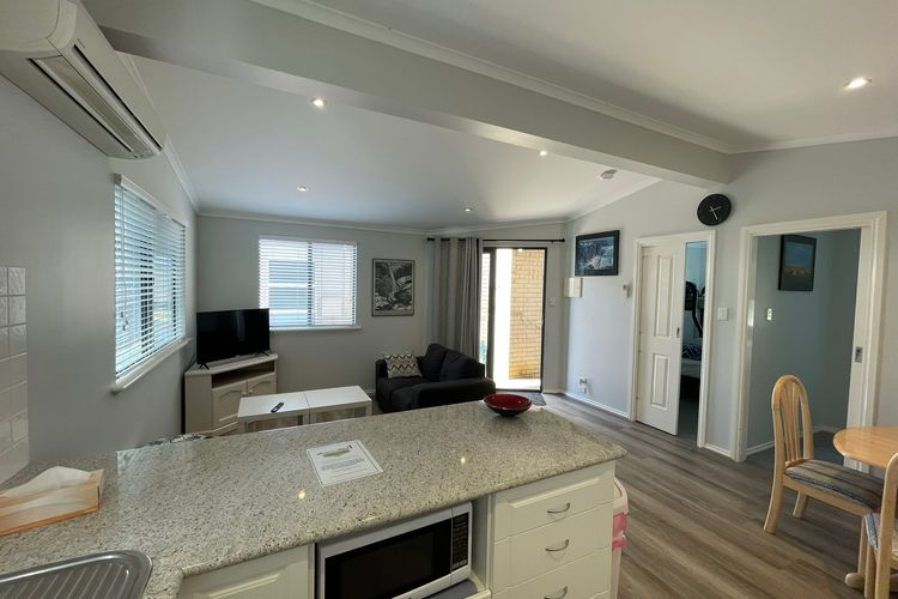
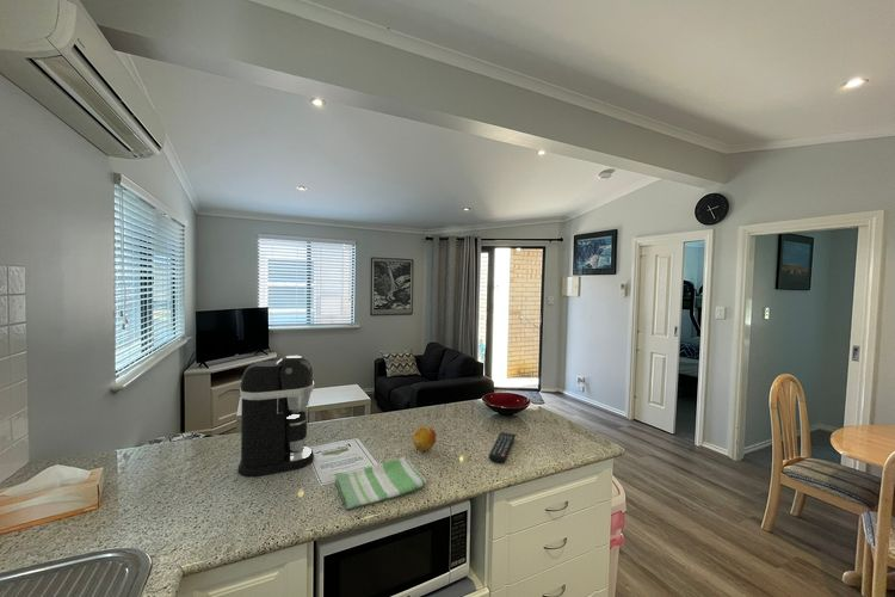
+ dish towel (379, 479)
+ fruit (424, 438)
+ coffee maker (278, 410)
+ remote control (502, 445)
